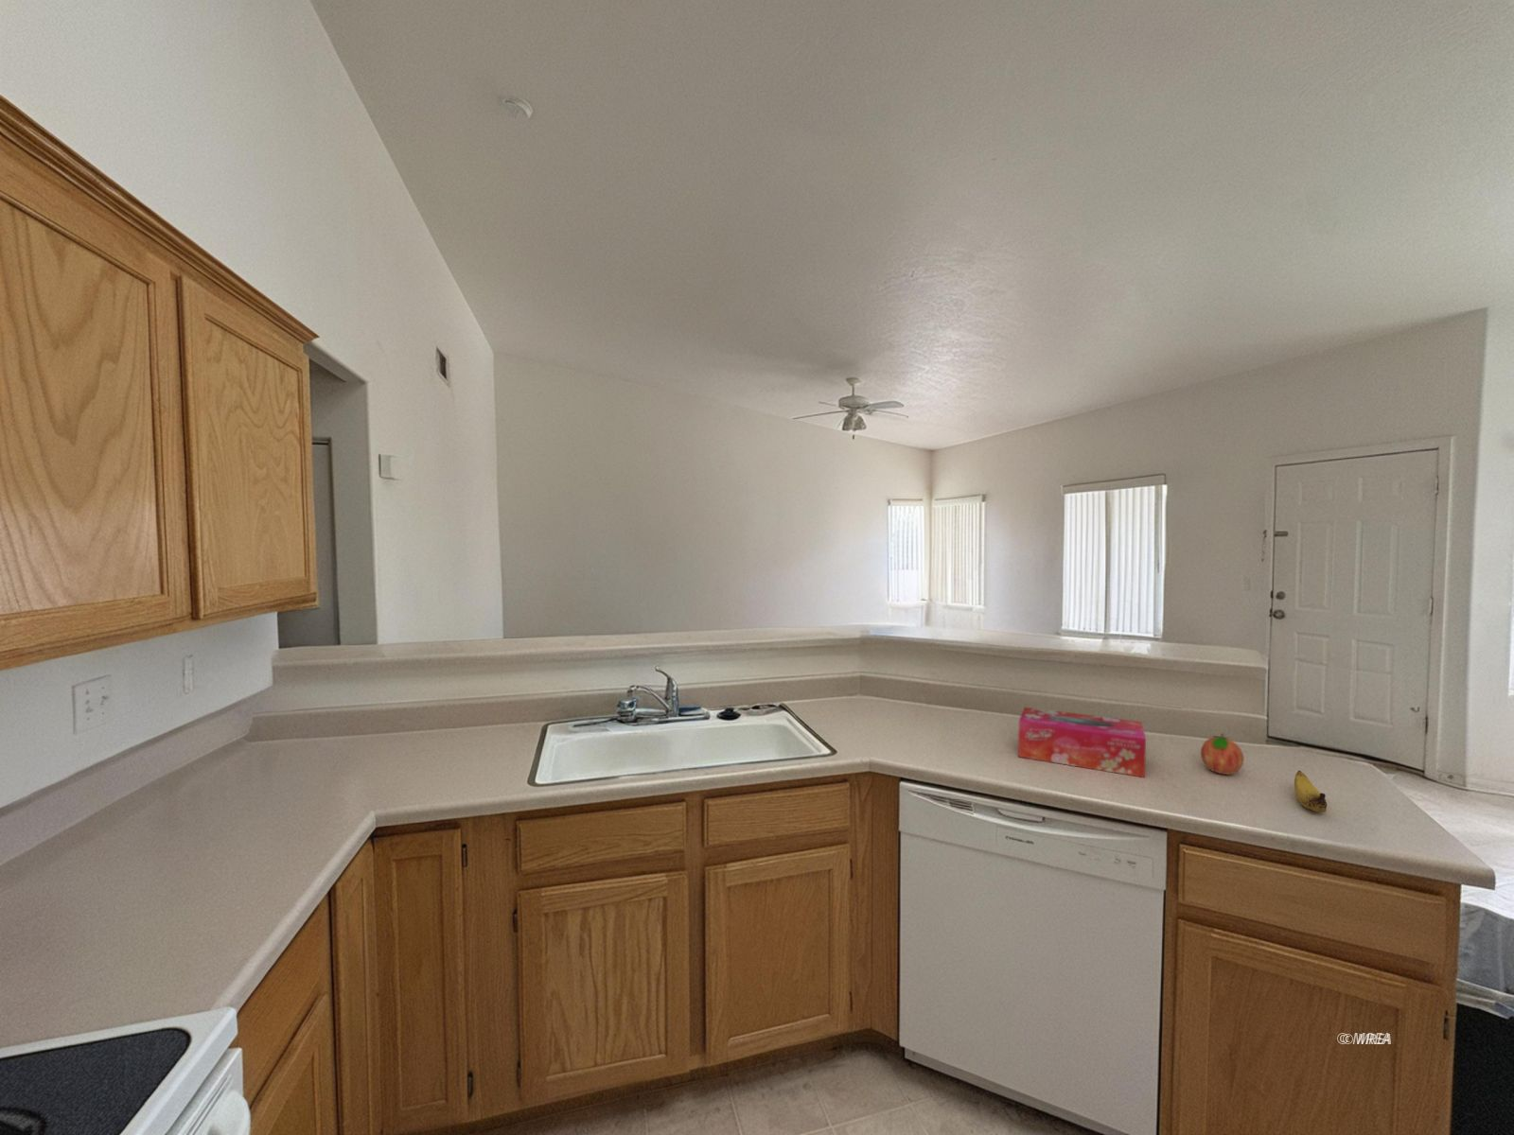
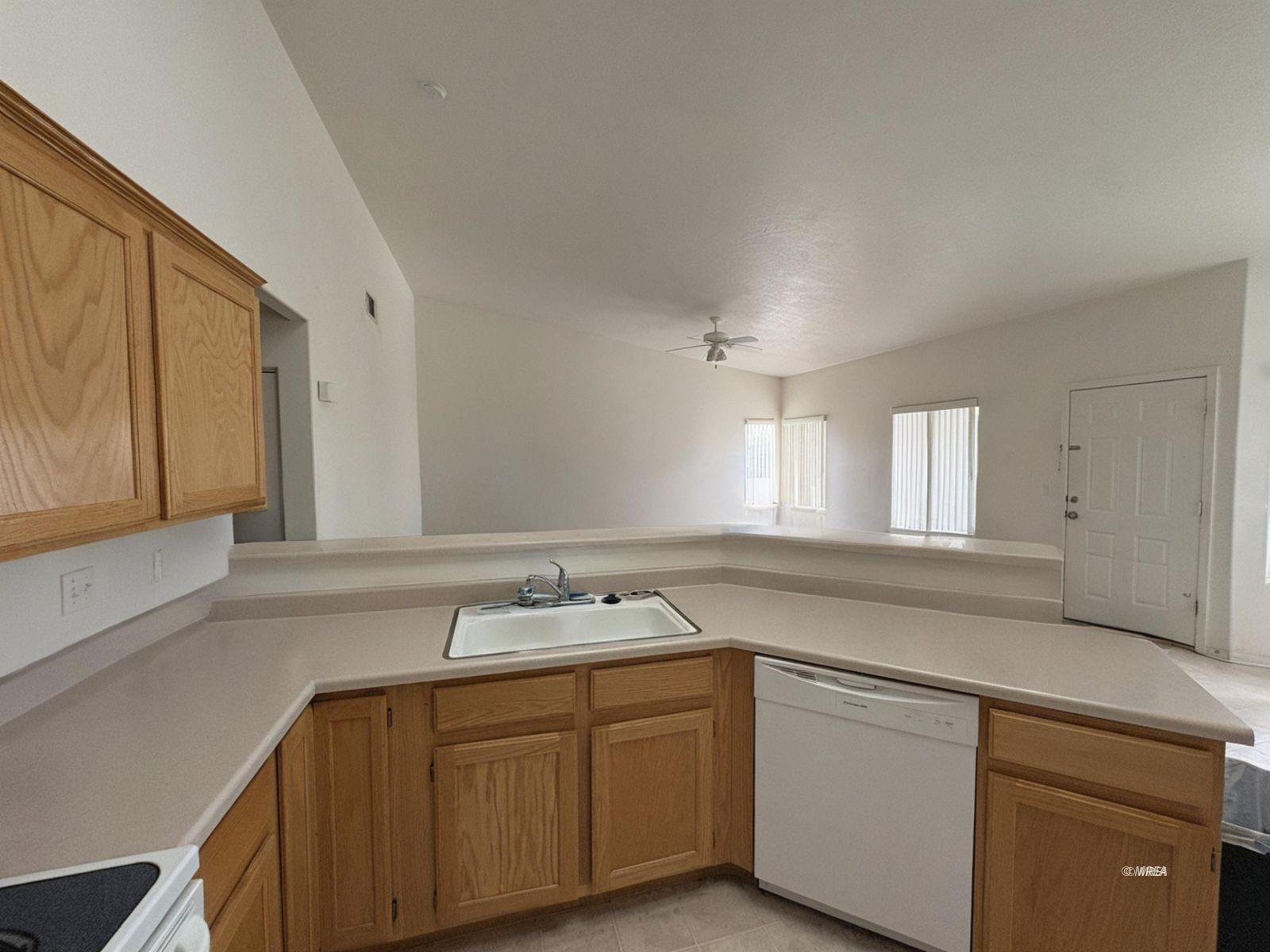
- tissue box (1079, 739)
- fruit (1222, 752)
- banana (1310, 792)
